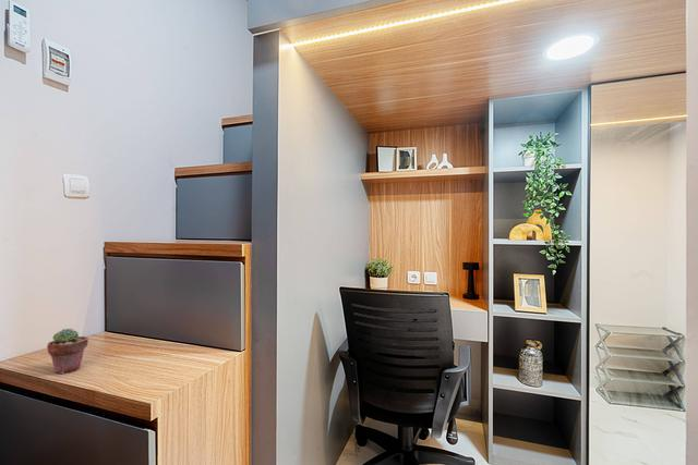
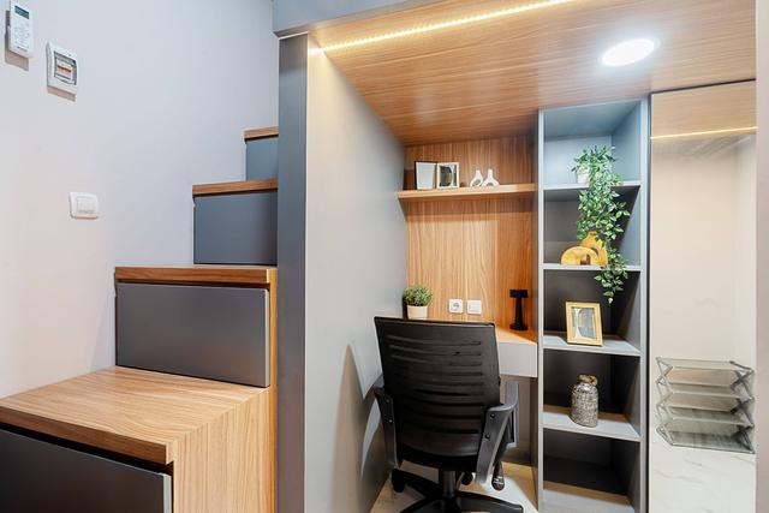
- potted succulent (68, 348)
